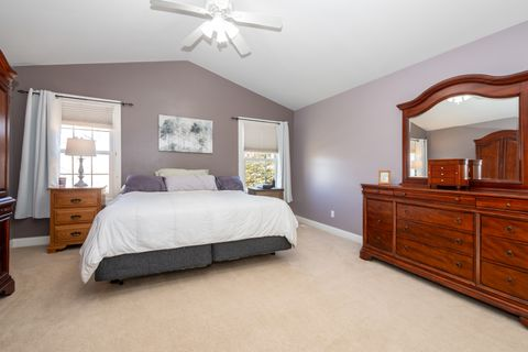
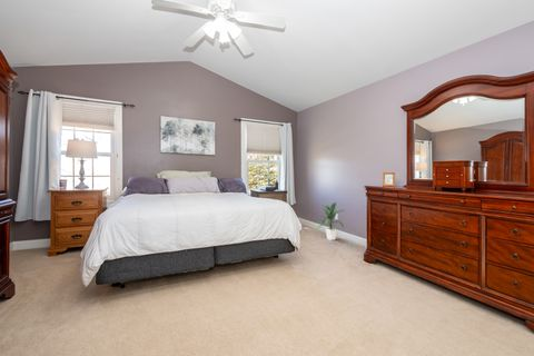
+ indoor plant (329, 219)
